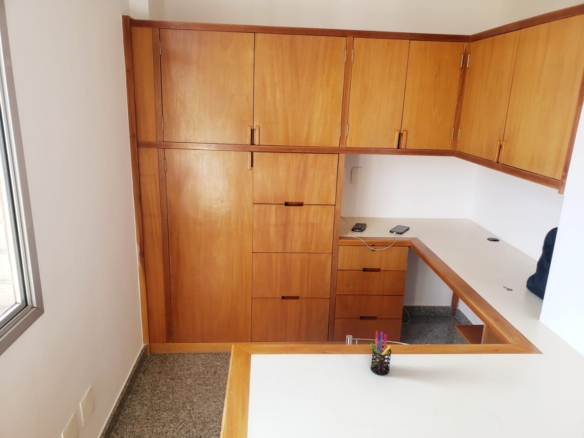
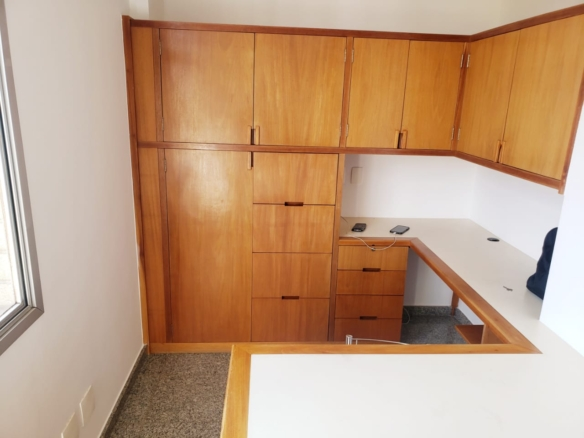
- pen holder (379, 352)
